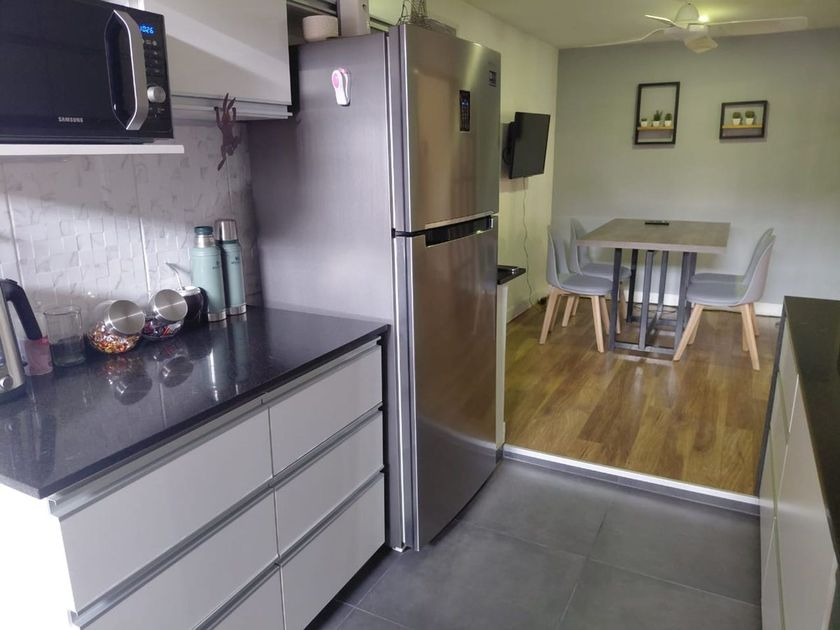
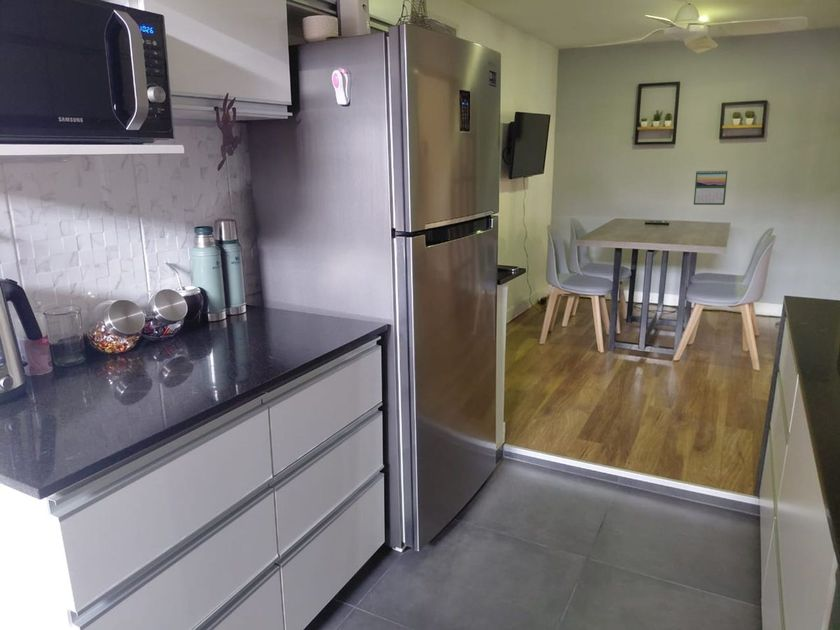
+ calendar (710, 187)
